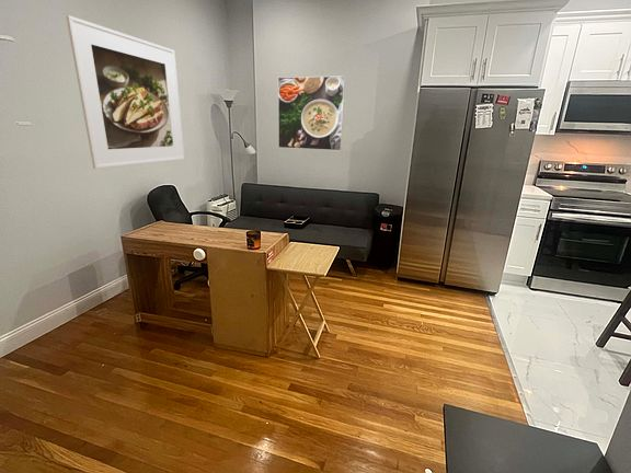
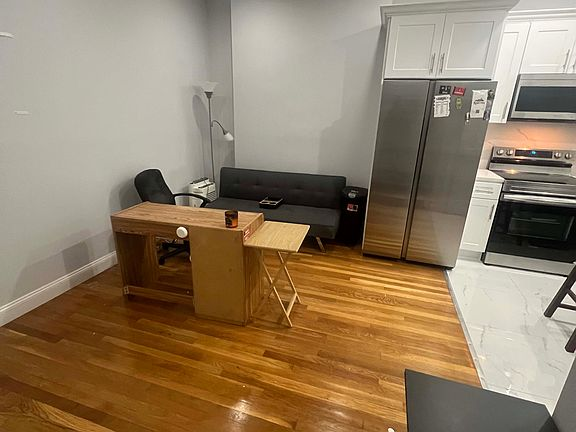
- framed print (138, 103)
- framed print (309, 114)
